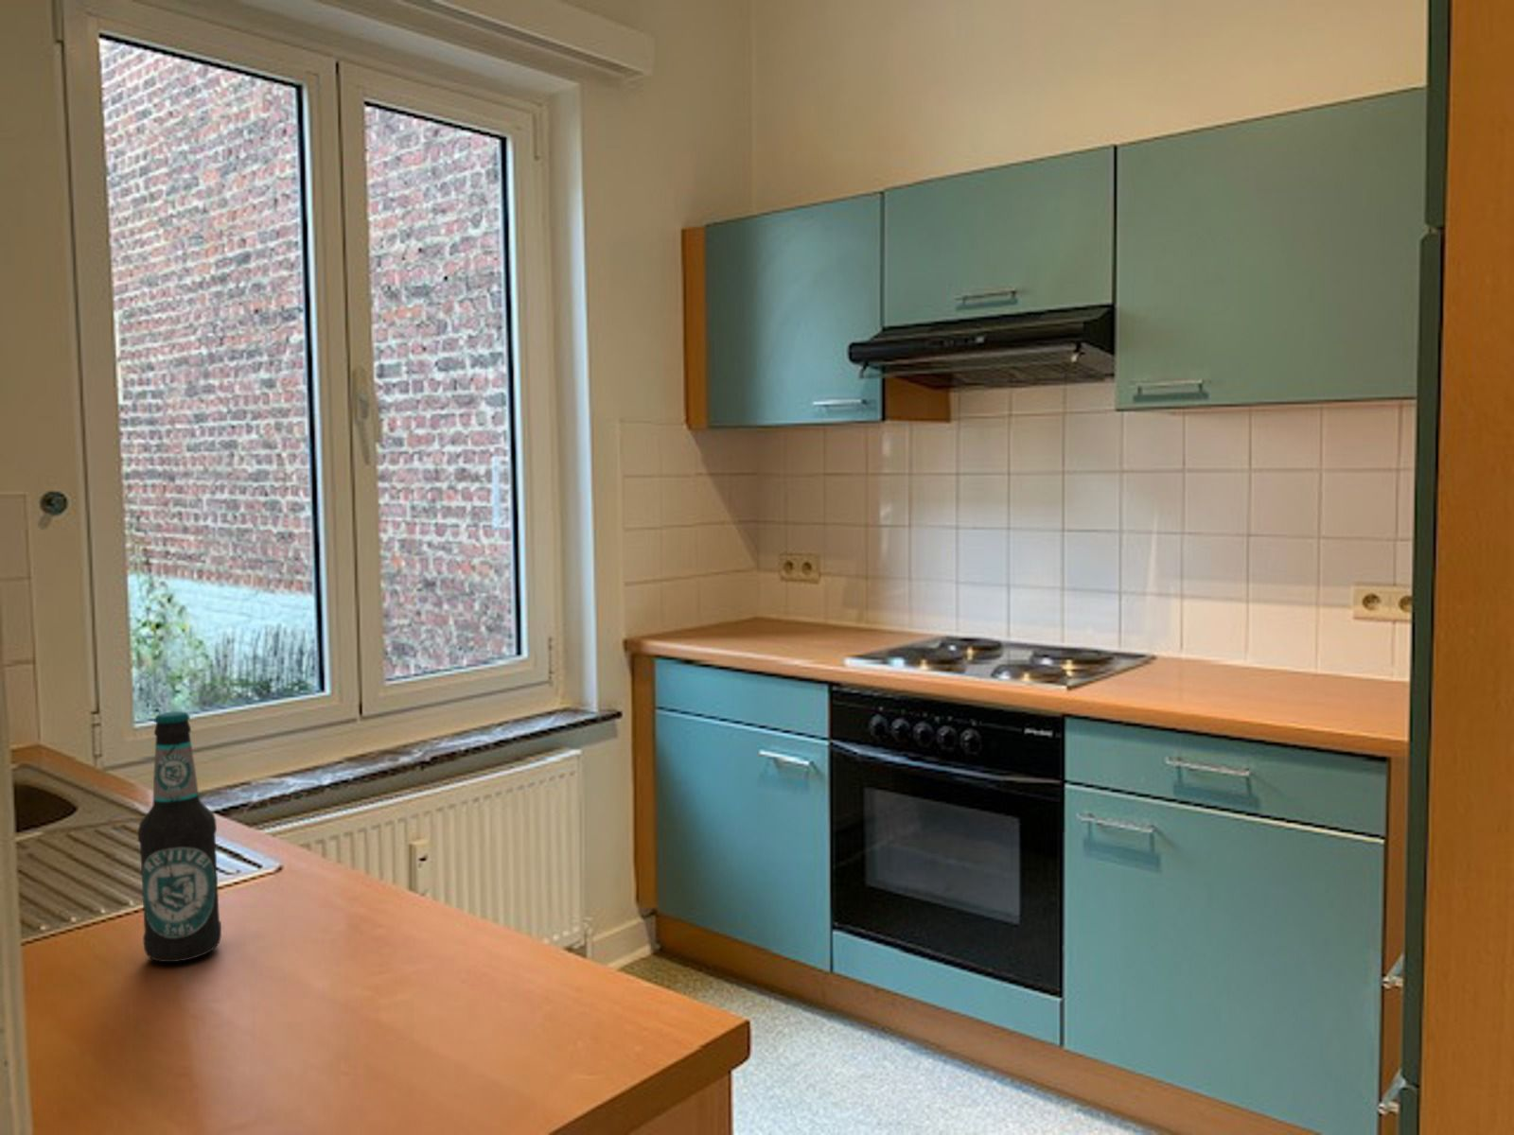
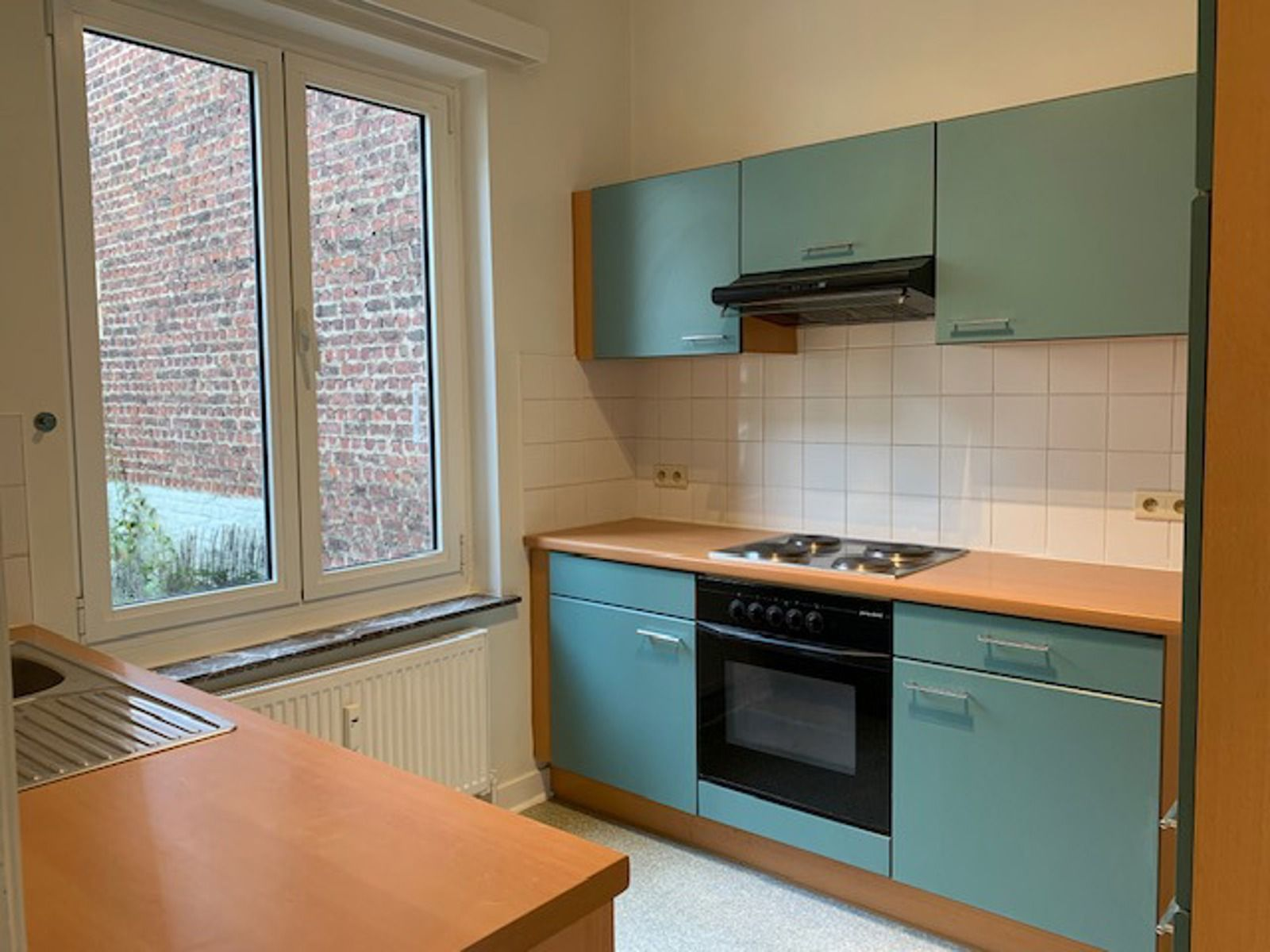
- bottle (178, 833)
